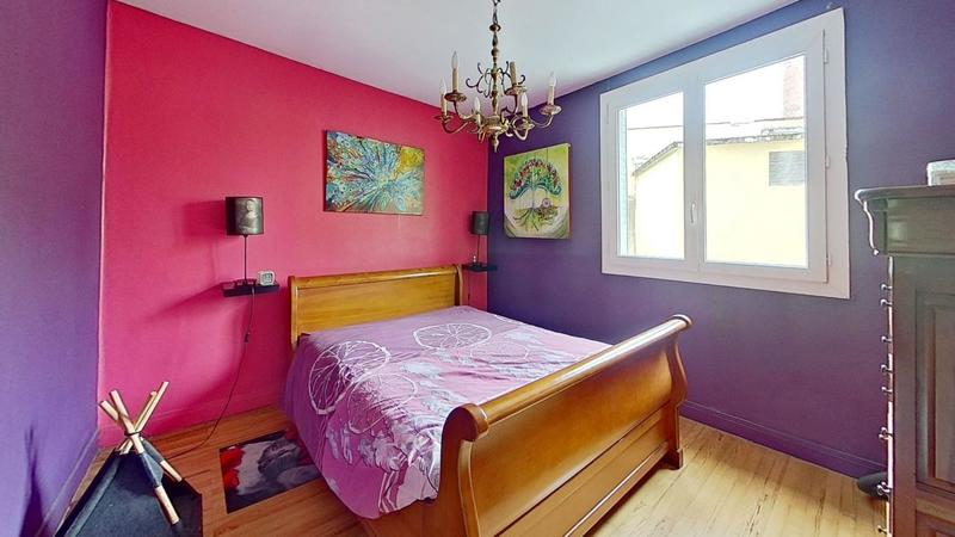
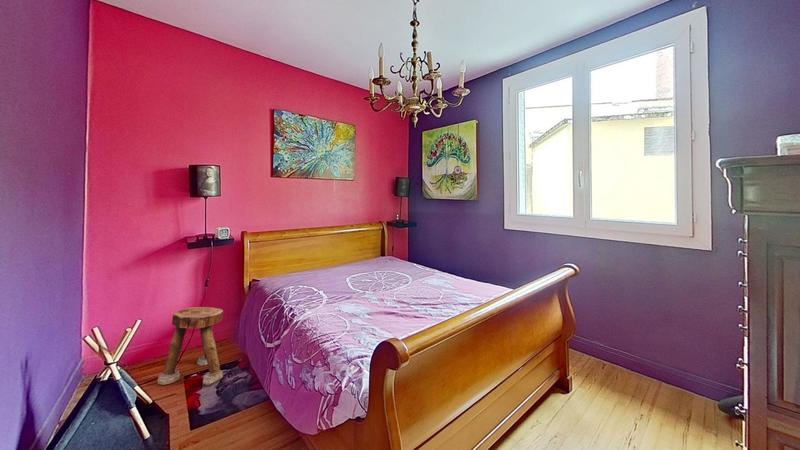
+ stool (202, 341)
